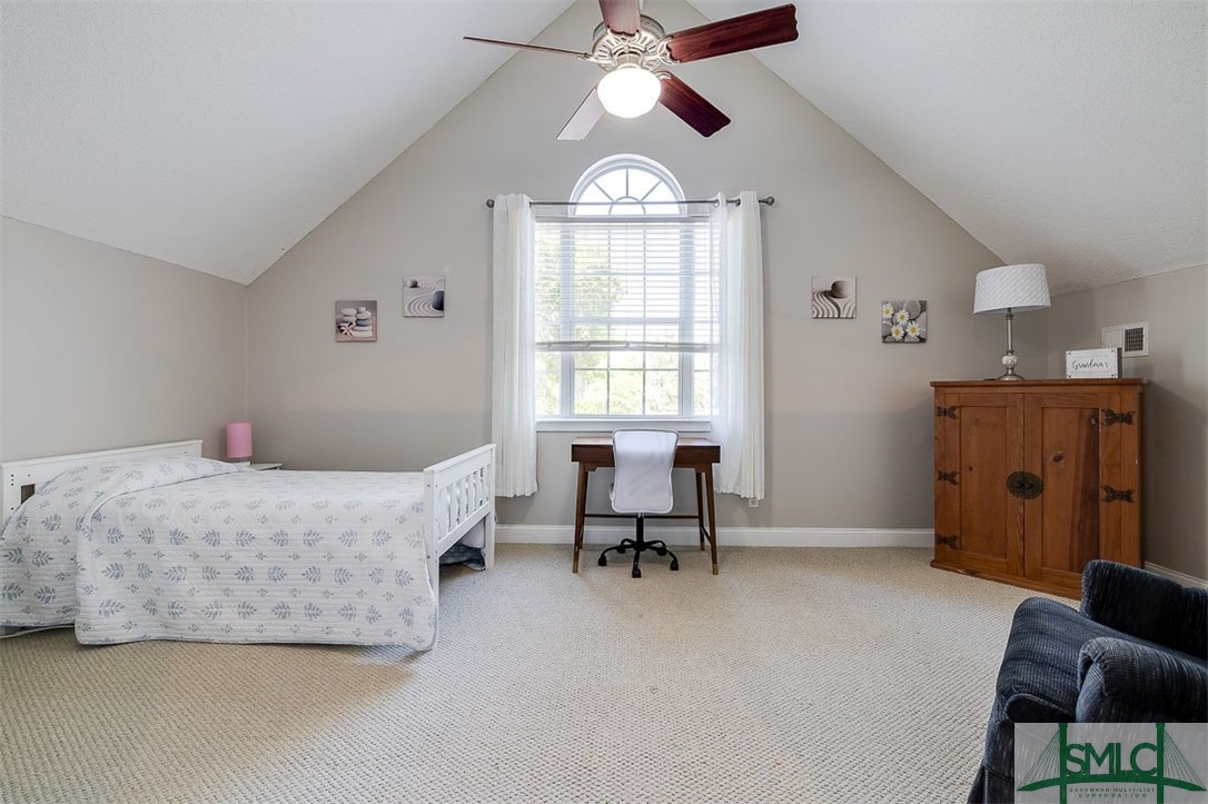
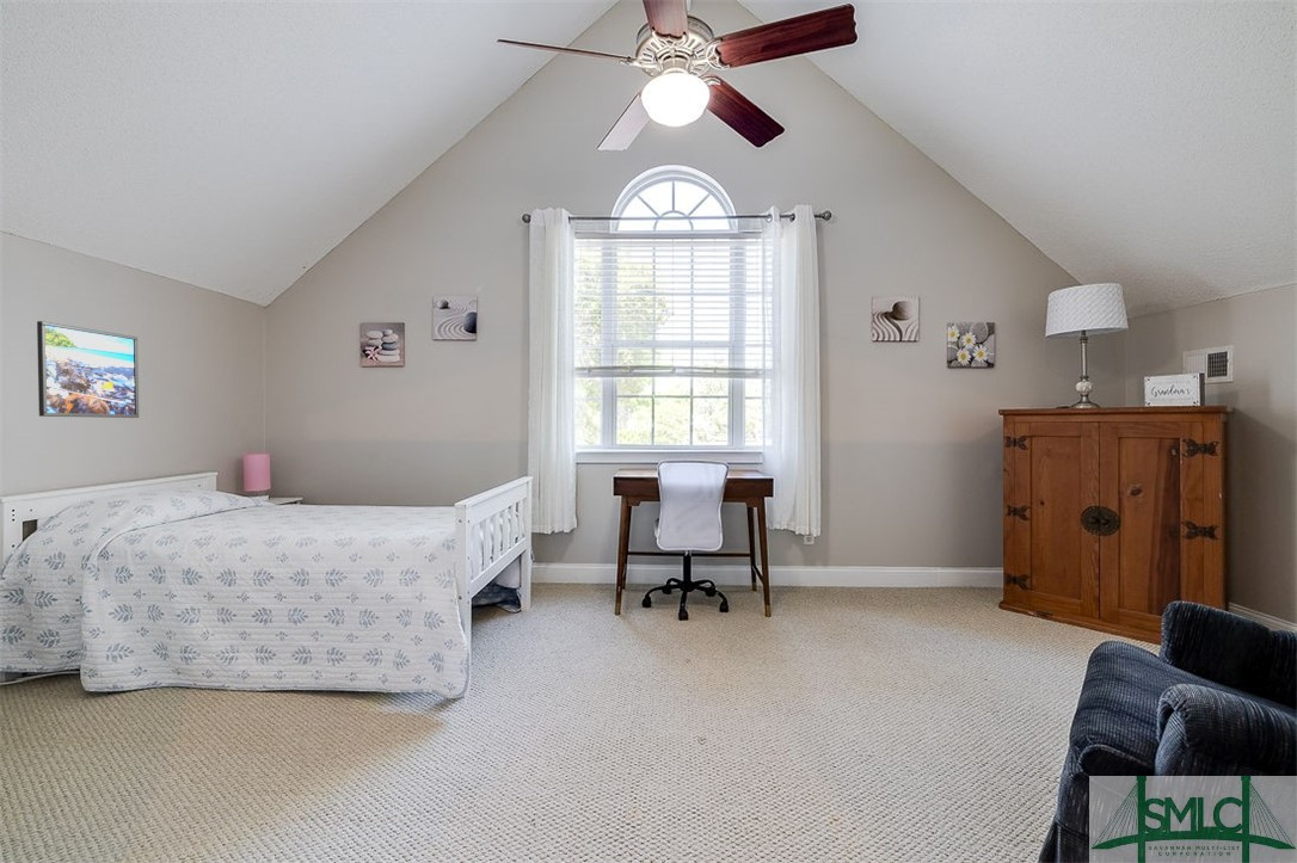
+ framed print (92, 372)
